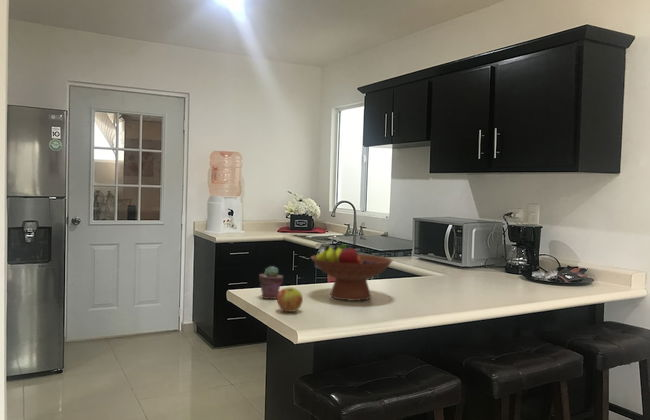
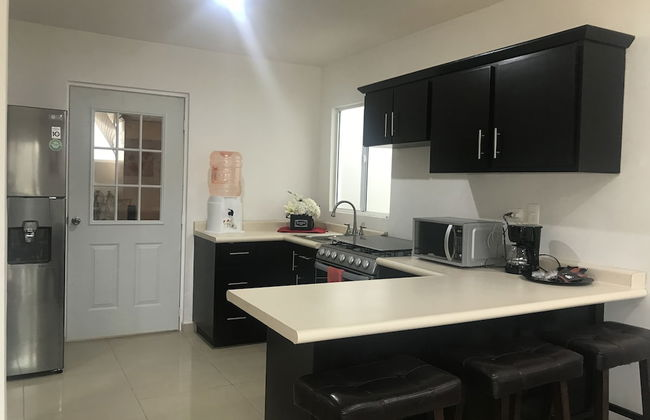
- apple (289, 299)
- potted succulent (270, 281)
- fruit bowl (351, 270)
